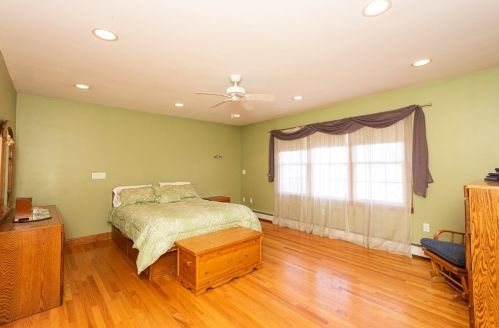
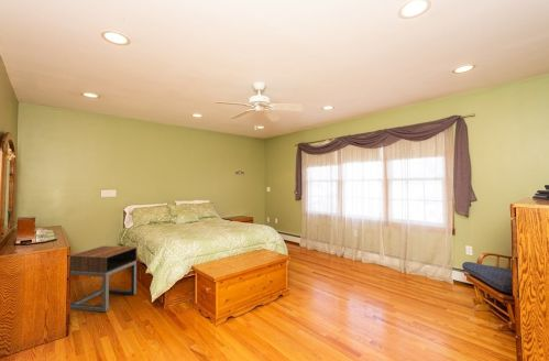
+ nightstand (103, 275)
